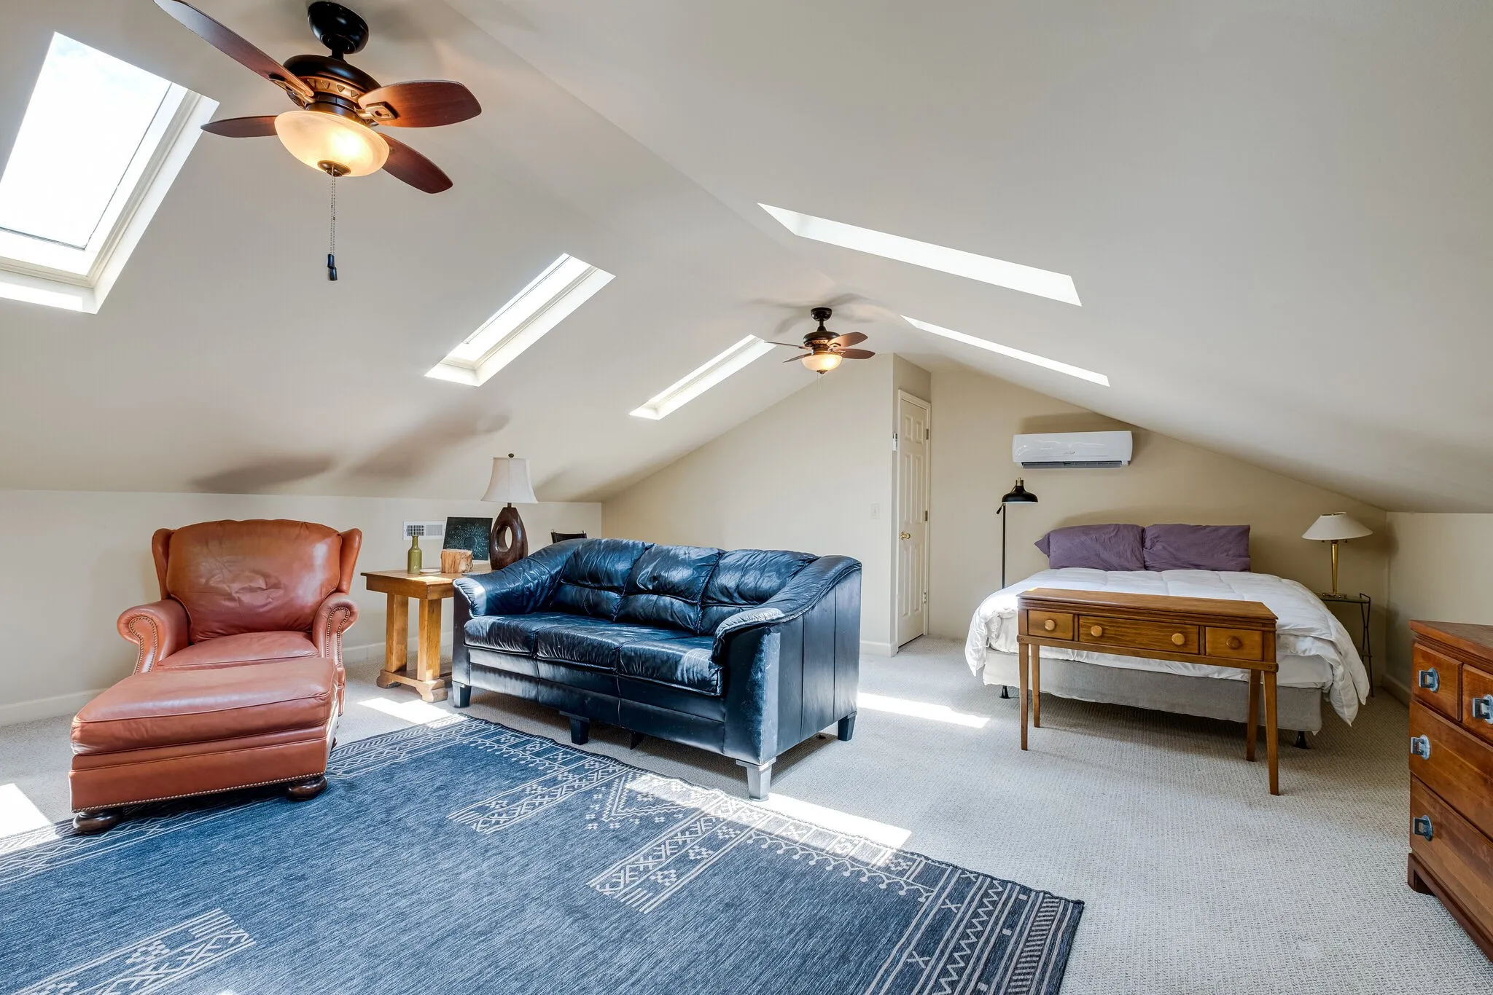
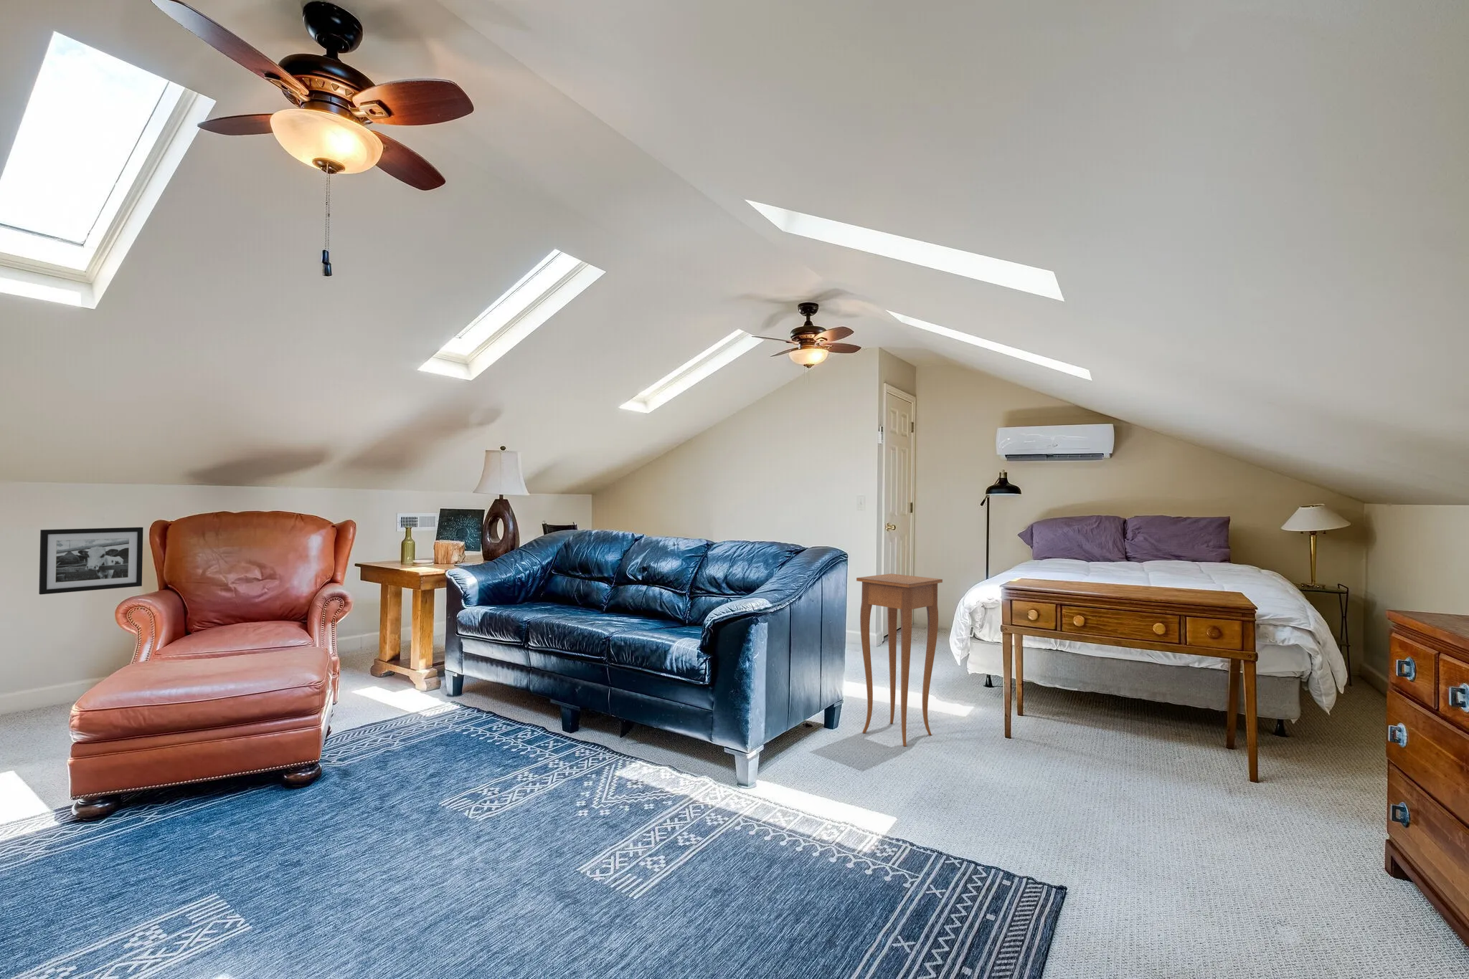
+ picture frame (93, 559)
+ side table (901, 656)
